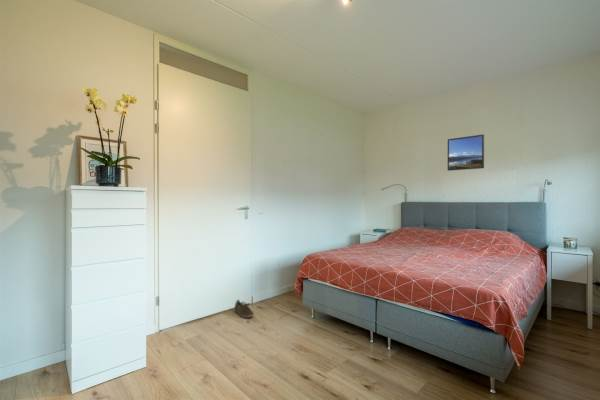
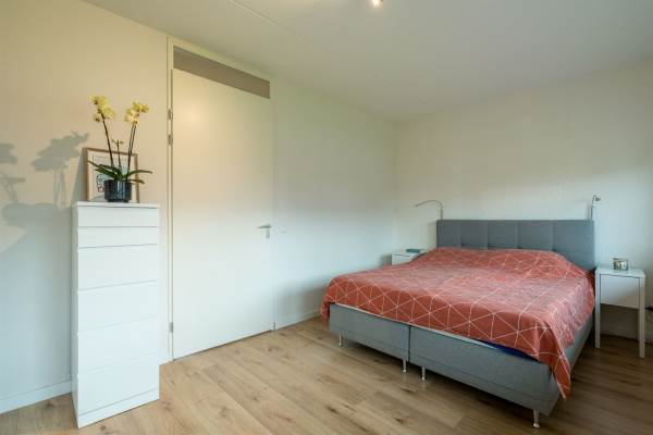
- sneaker (243, 308)
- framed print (465, 153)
